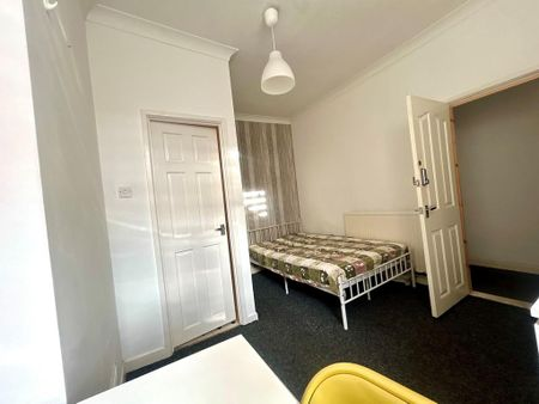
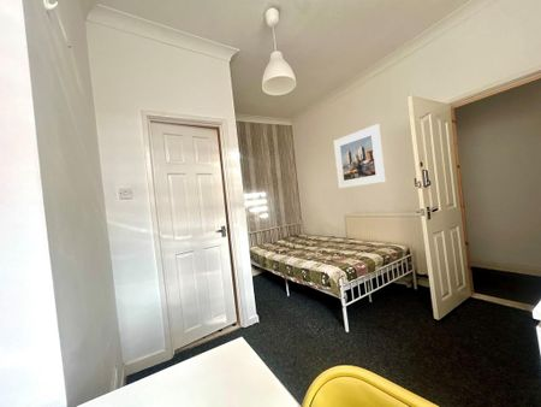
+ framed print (356, 159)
